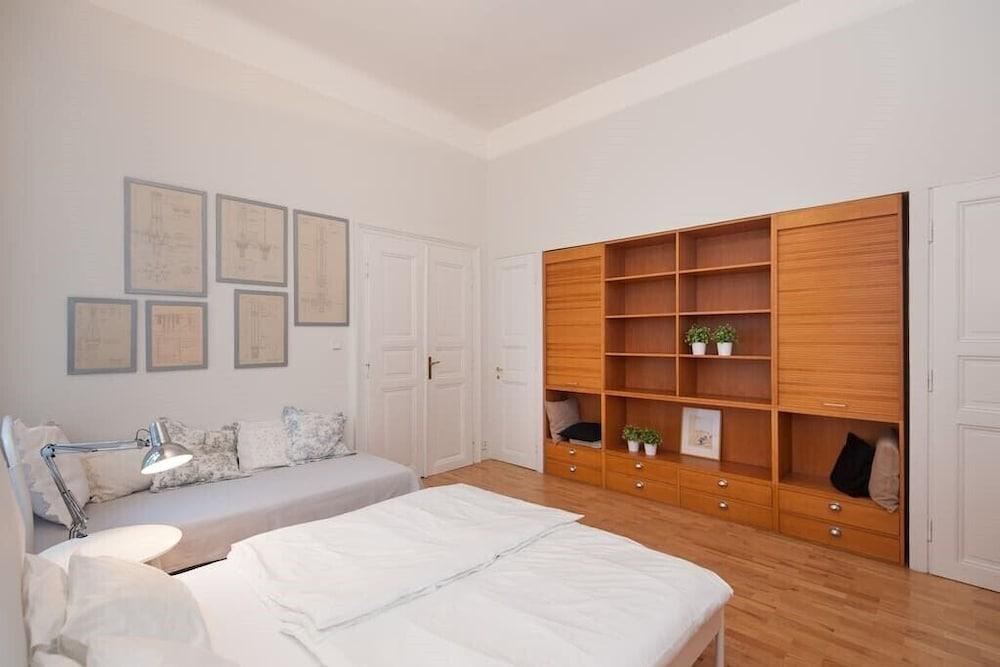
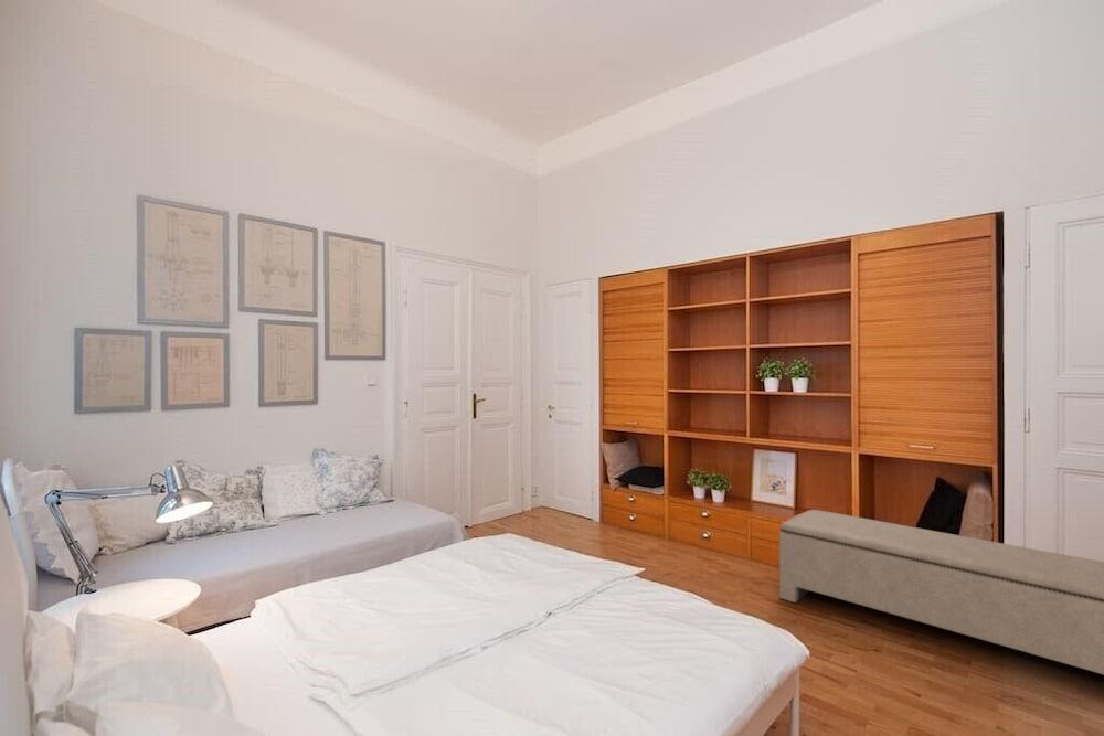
+ bench (942, 585)
